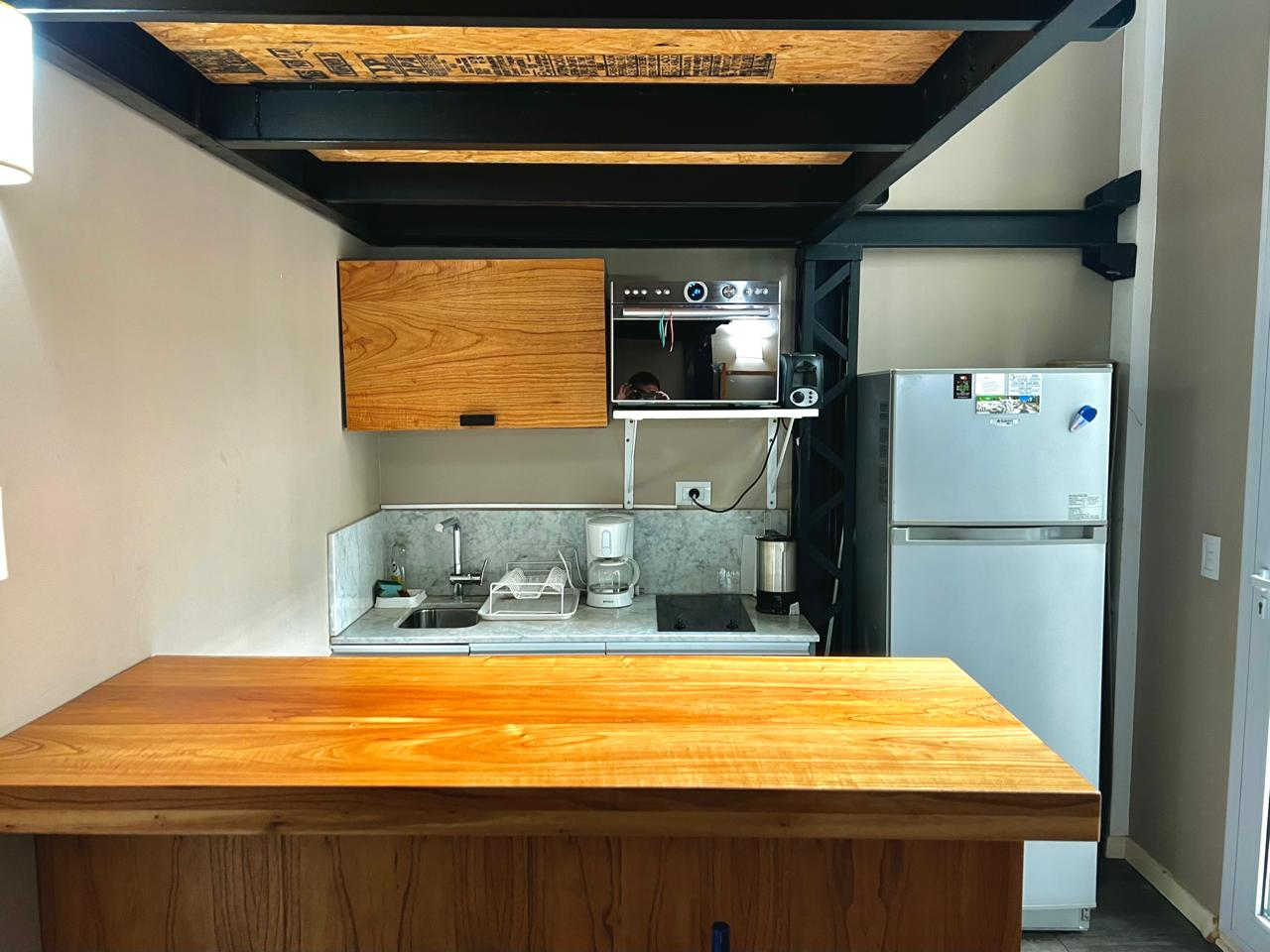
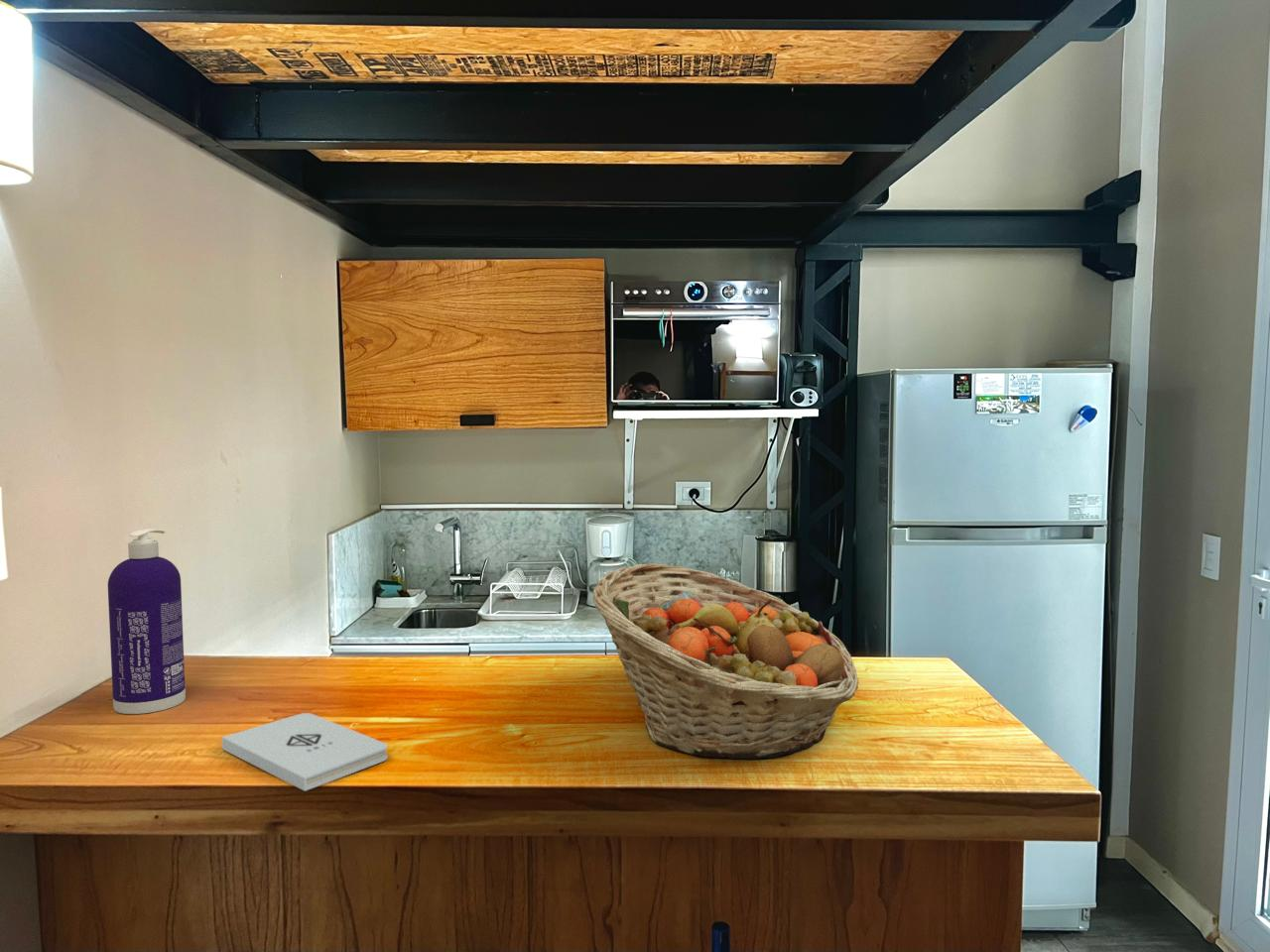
+ fruit basket (725, 648)
+ spray bottle (146, 617)
+ notepad (306, 747)
